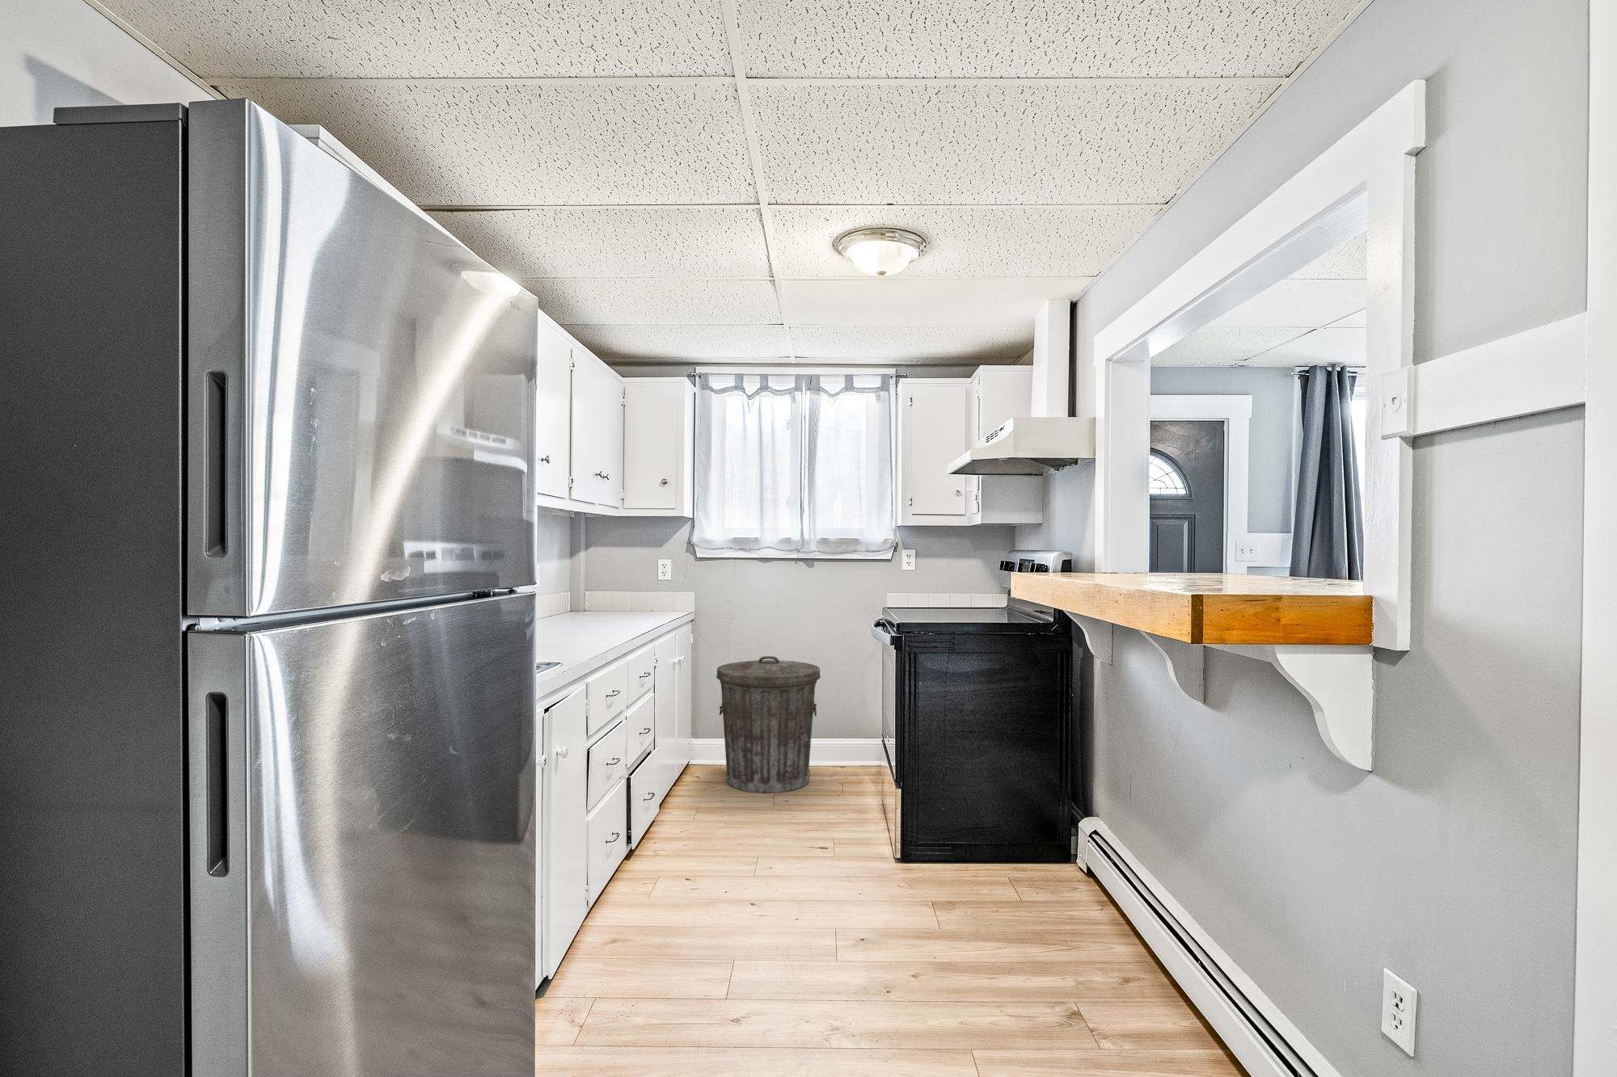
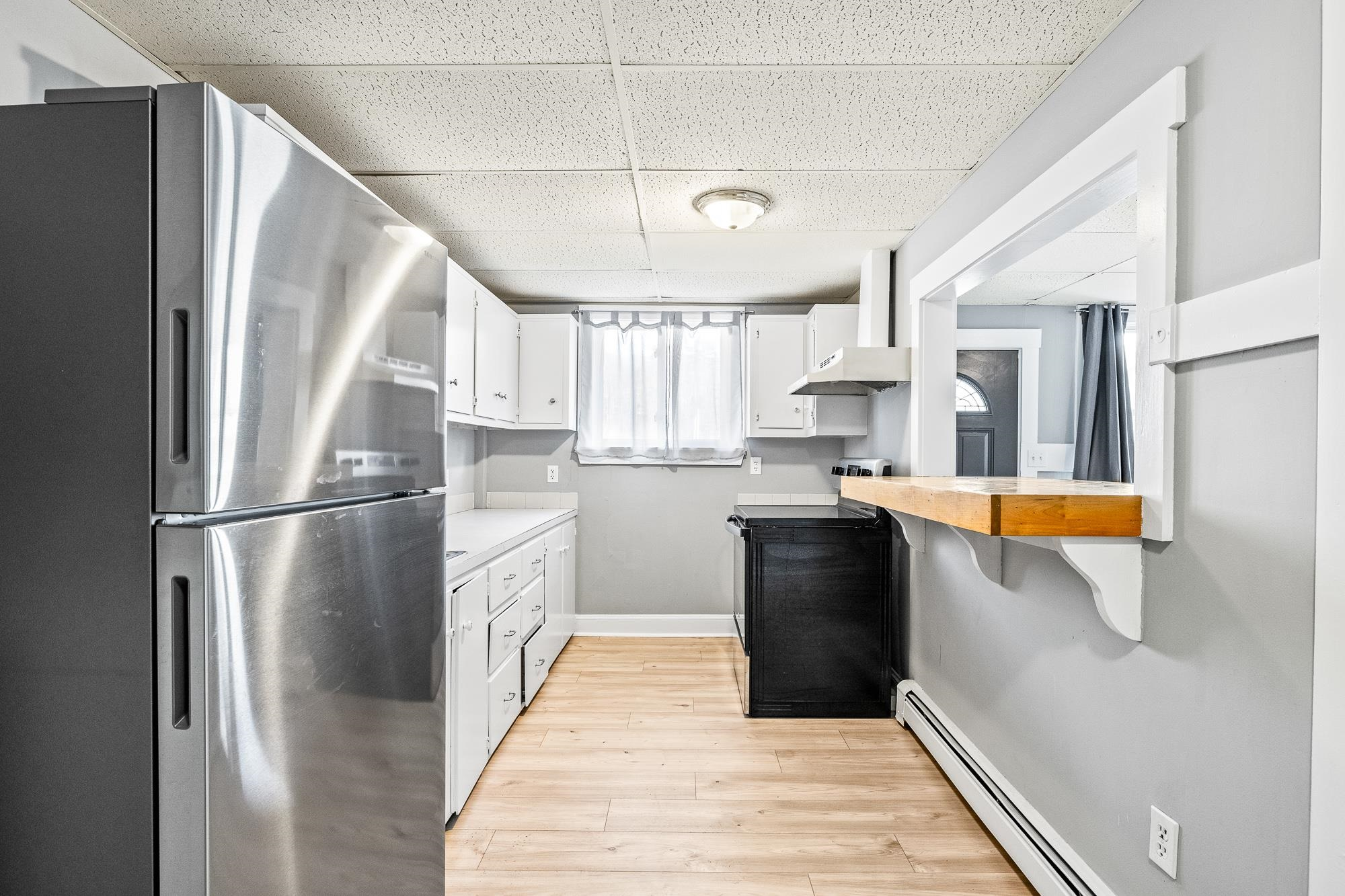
- trash can (768, 719)
